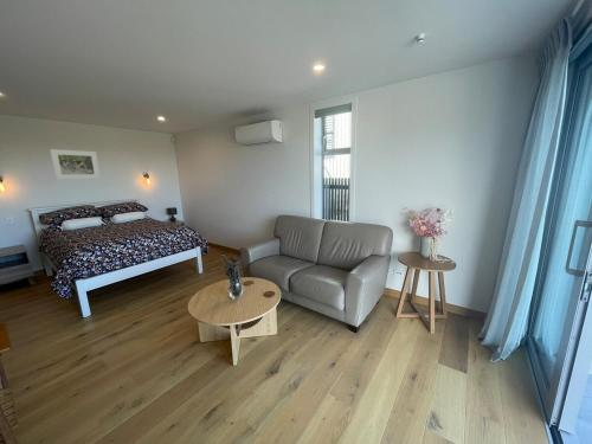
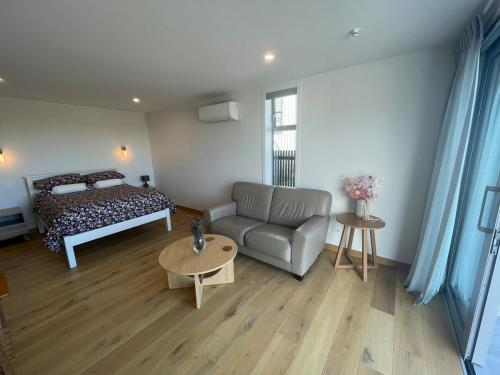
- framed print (76, 165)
